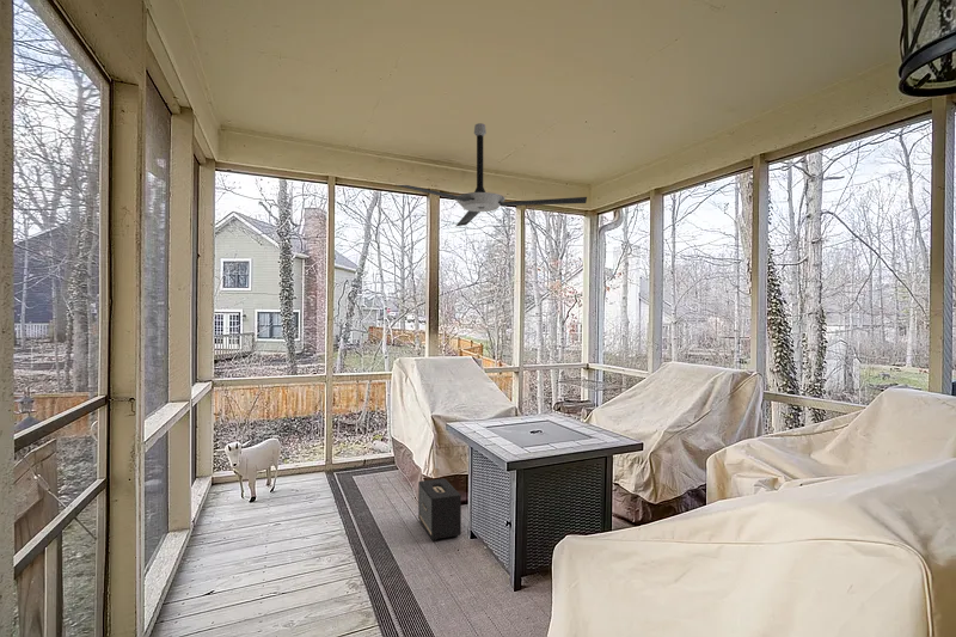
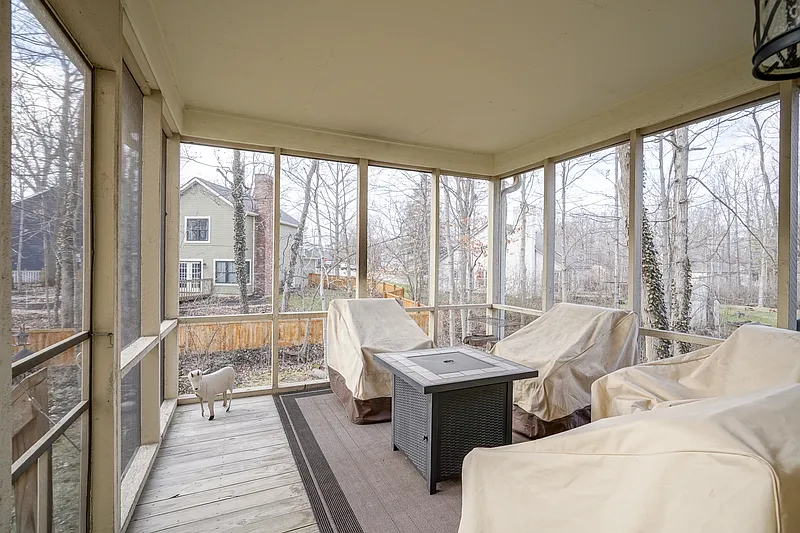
- ceiling fan (482, 169)
- speaker (439, 508)
